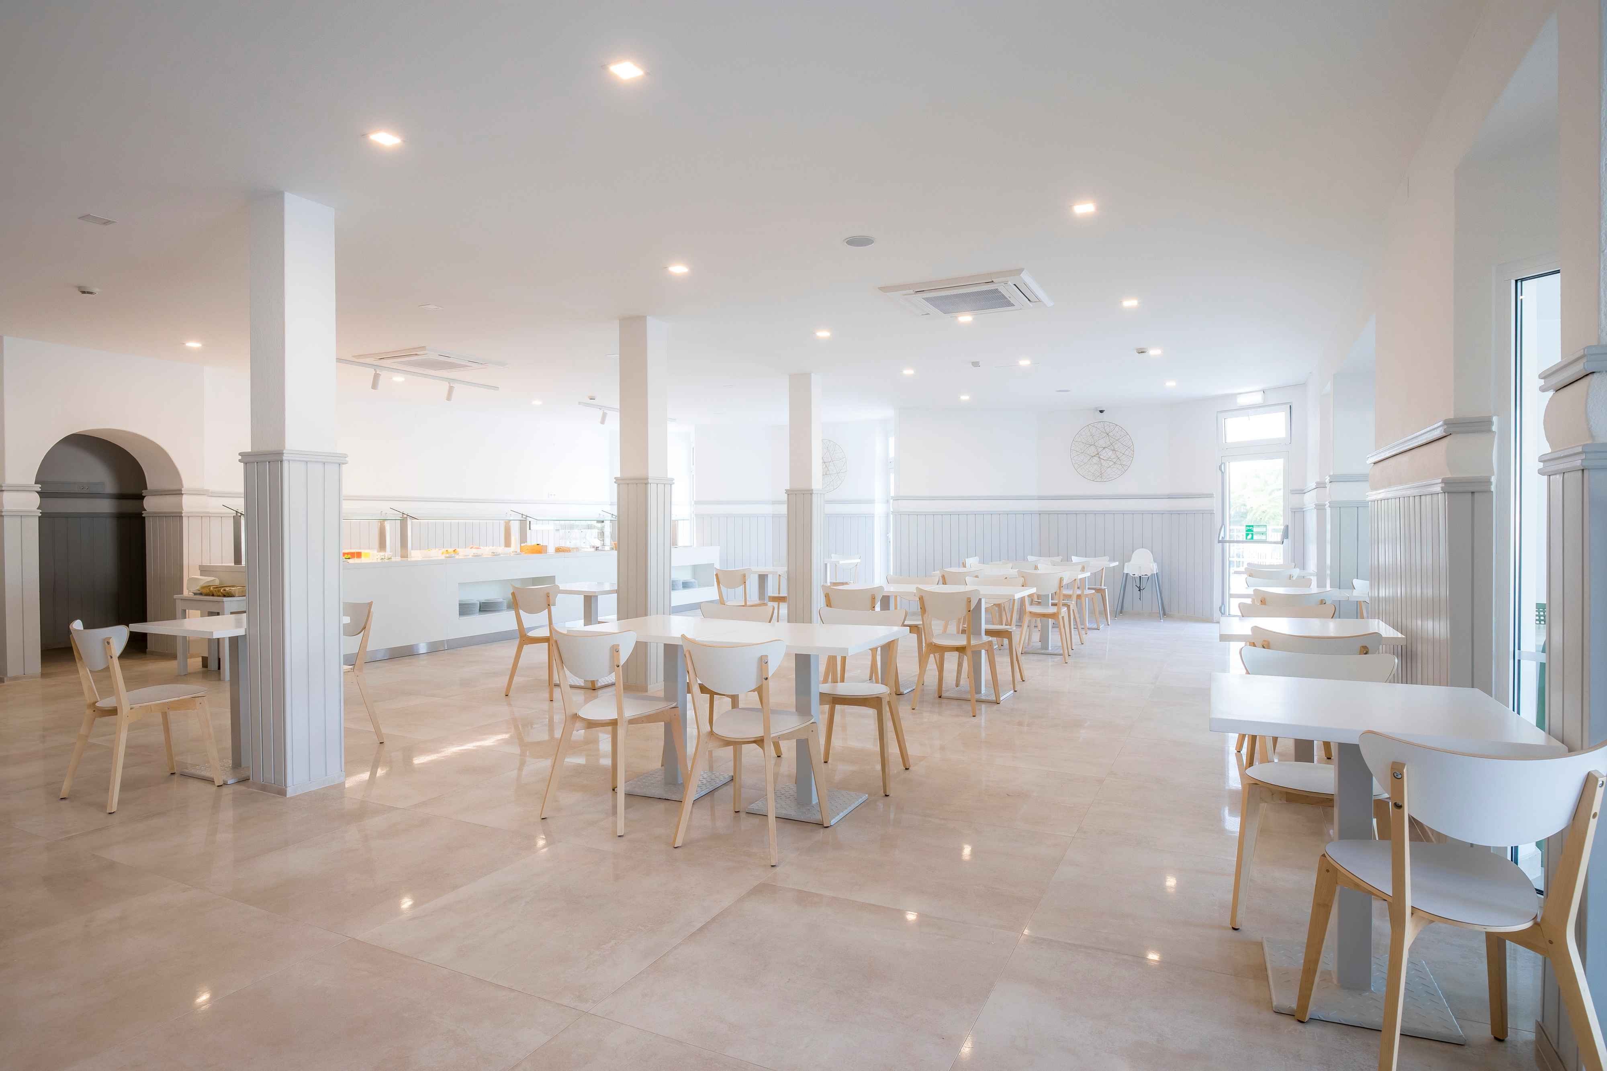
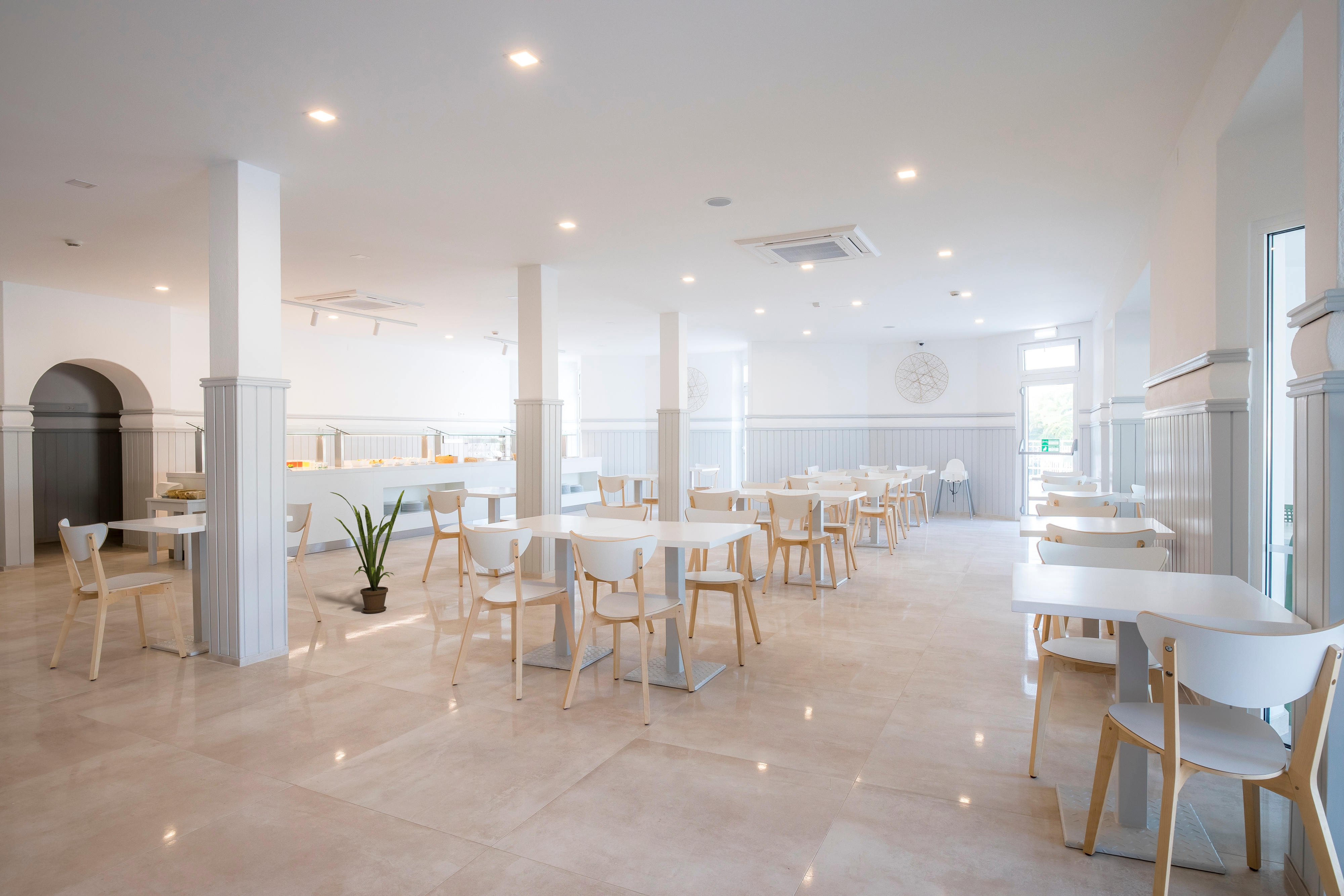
+ house plant (367, 552)
